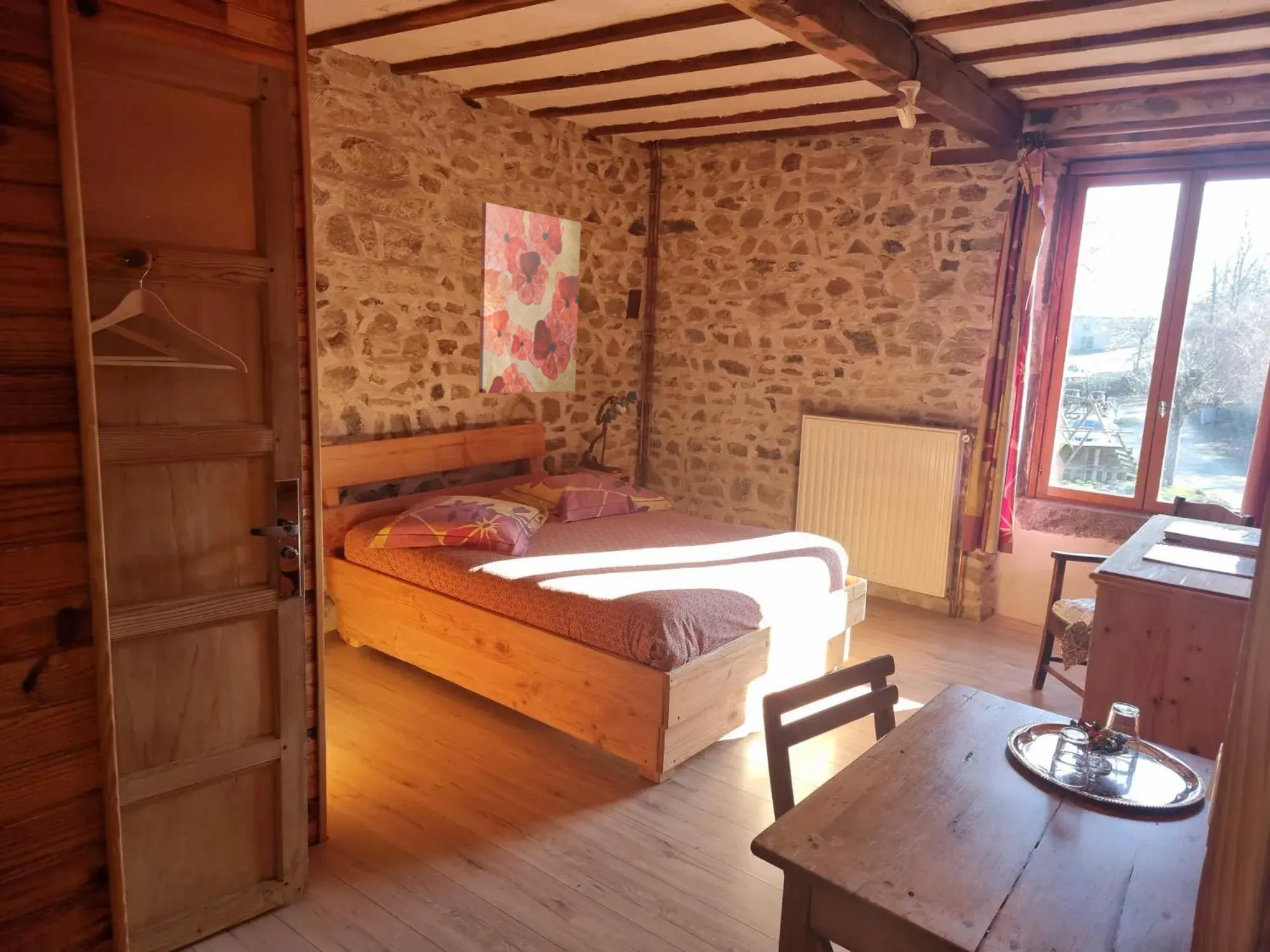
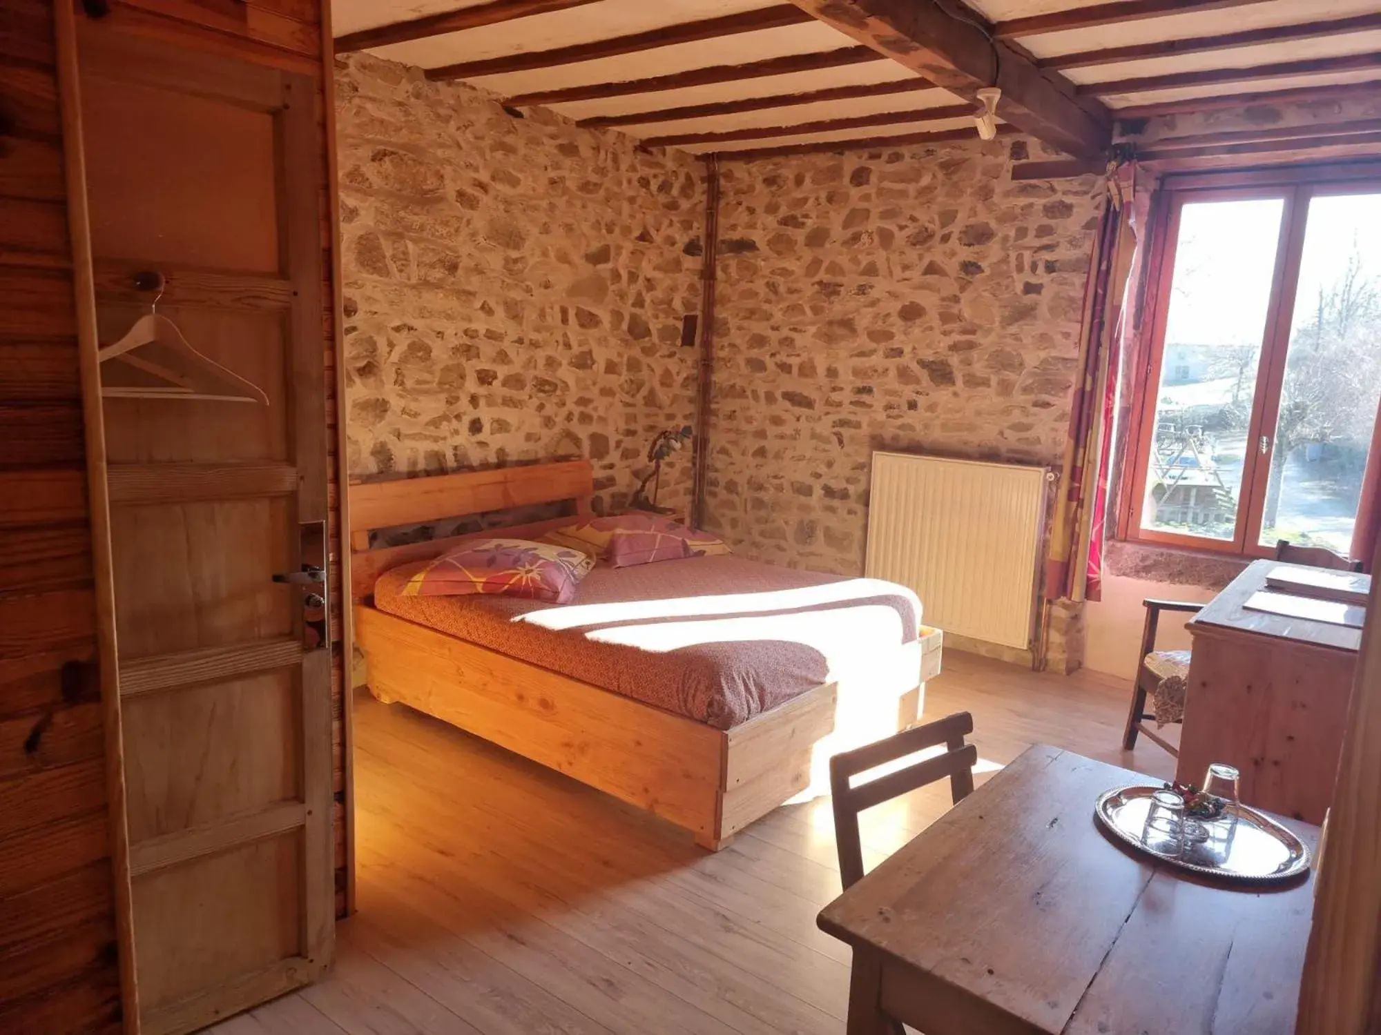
- wall art (532, 303)
